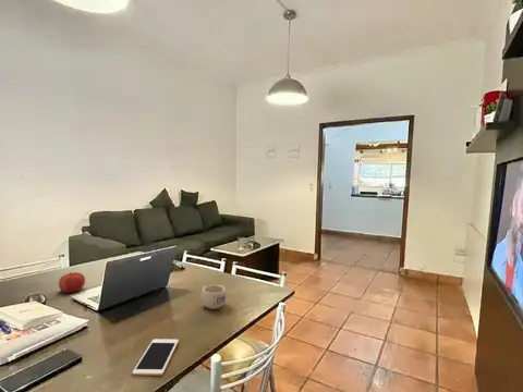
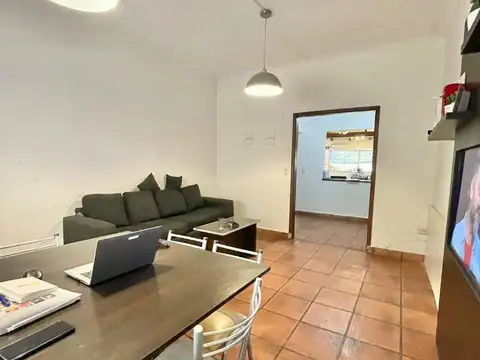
- cell phone (157, 355)
- fruit (72, 281)
- mug (211, 296)
